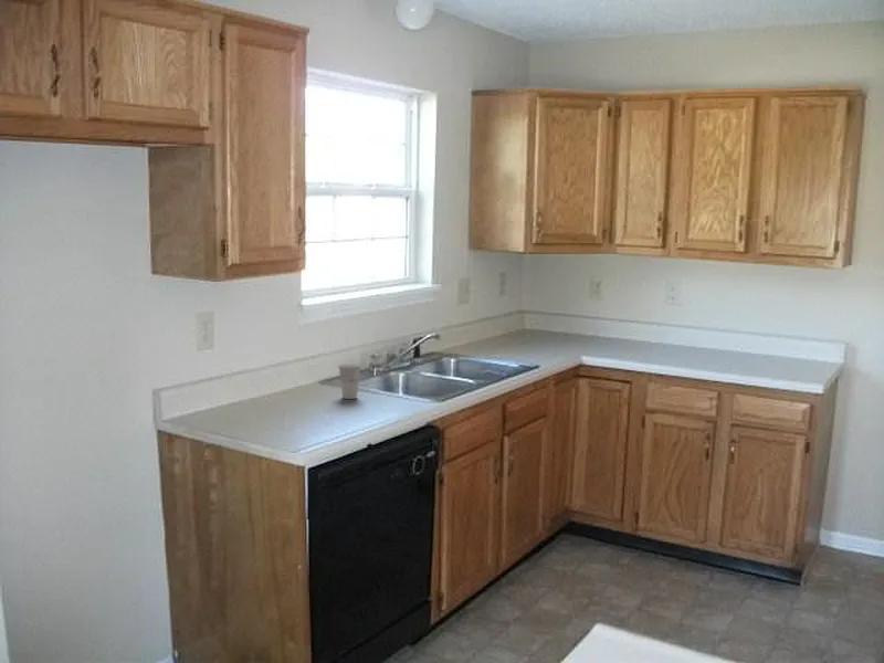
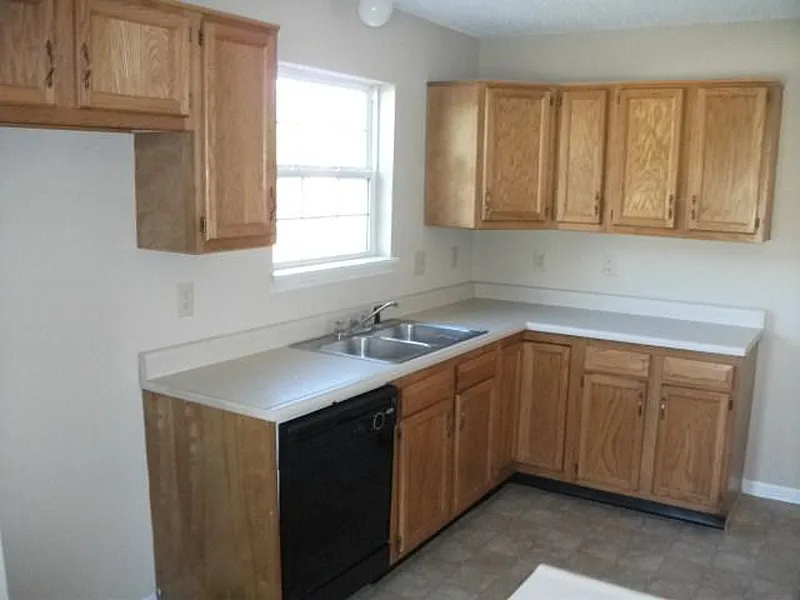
- cup (349, 380)
